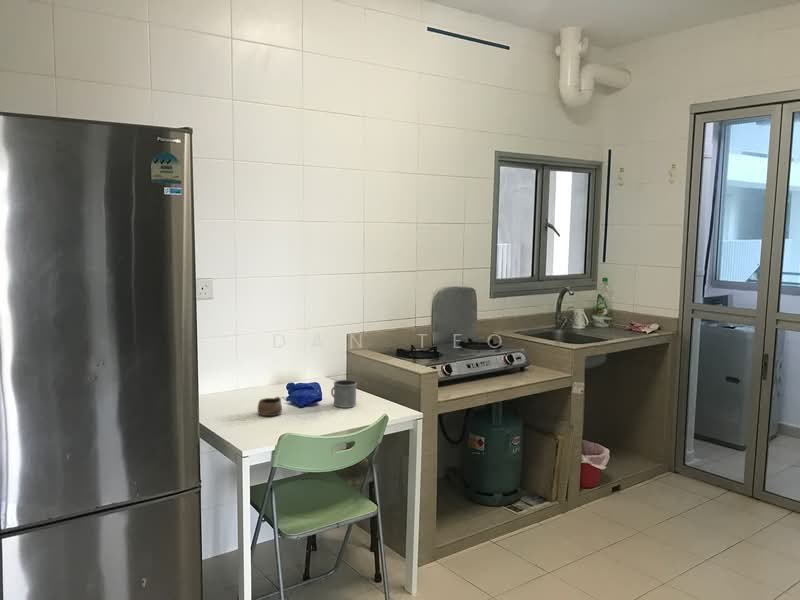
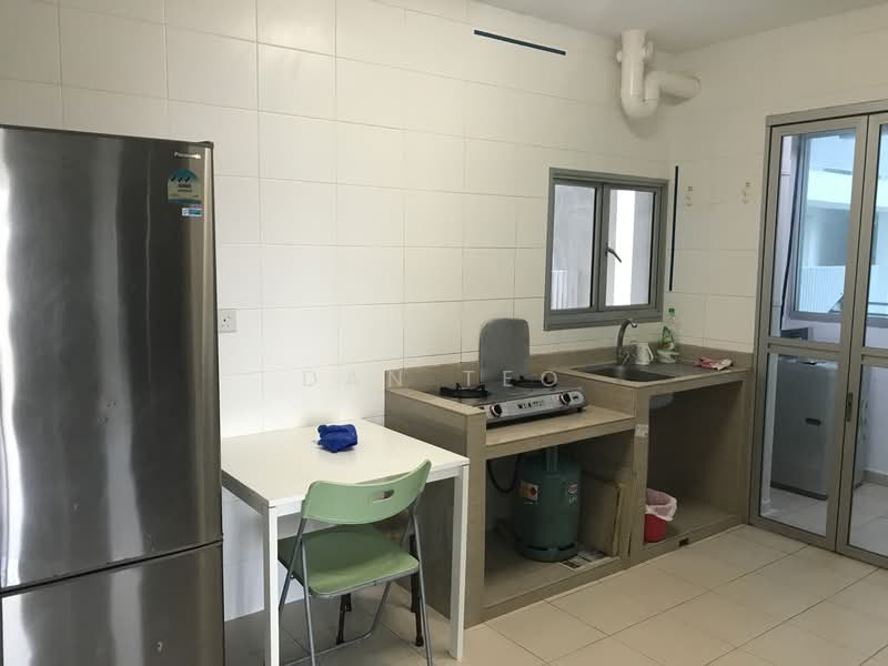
- cup (272, 406)
- mug (342, 393)
